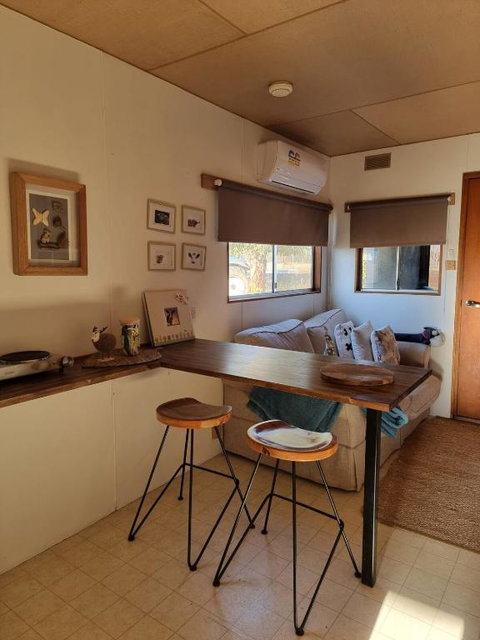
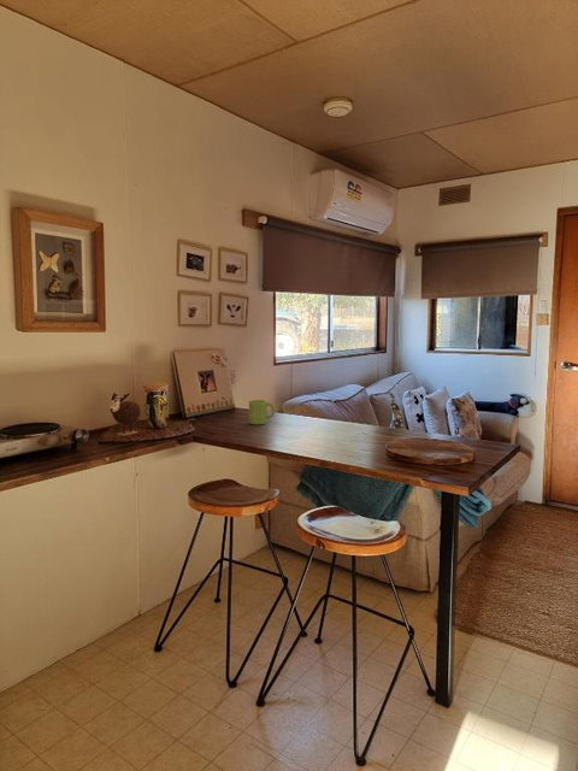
+ mug (261, 412)
